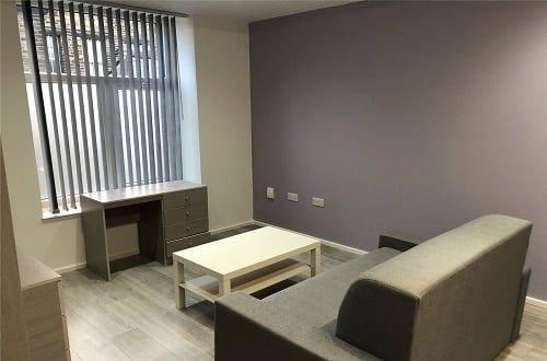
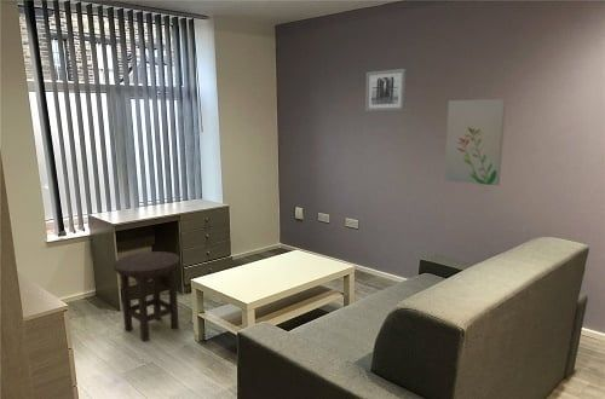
+ wall art (473, 141)
+ wall art (385, 91)
+ stool (152, 294)
